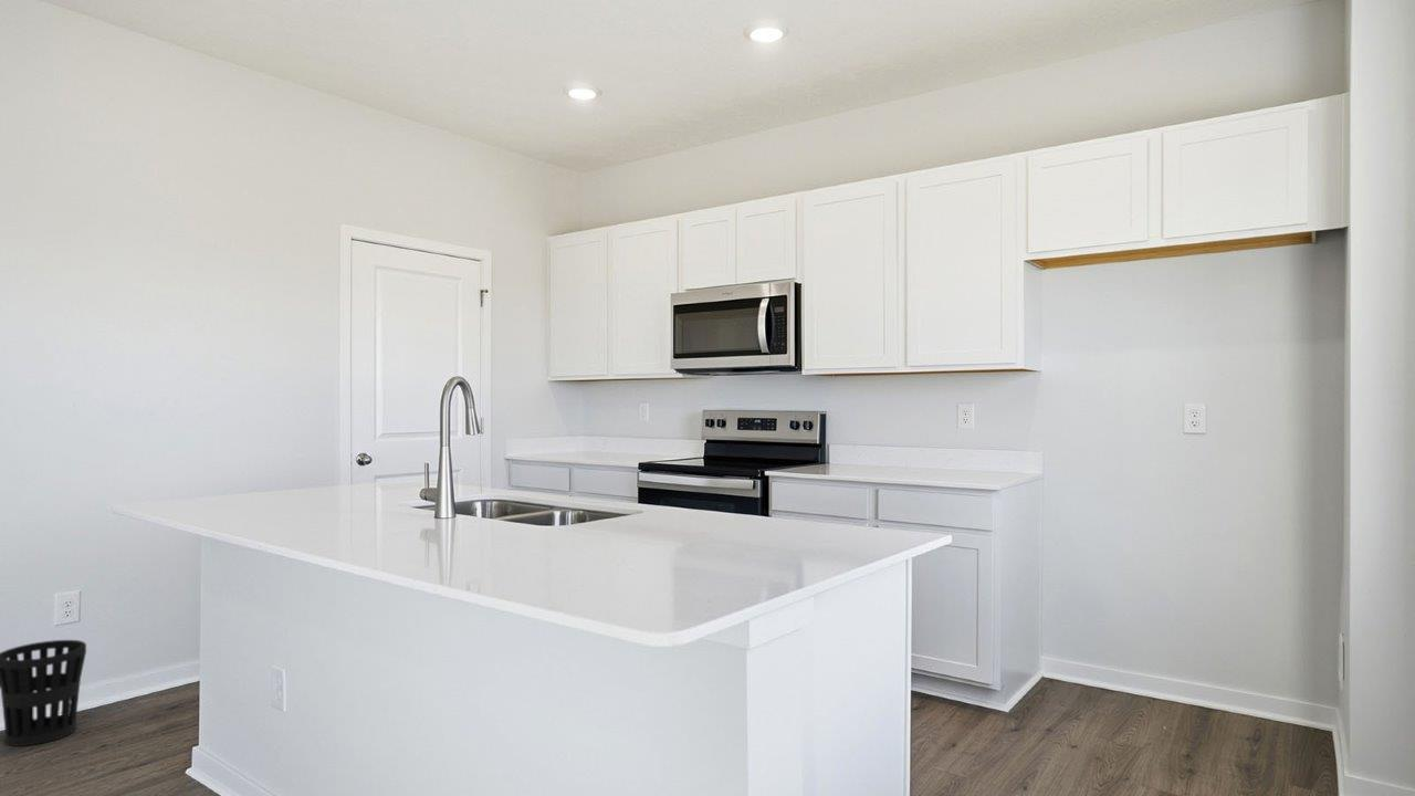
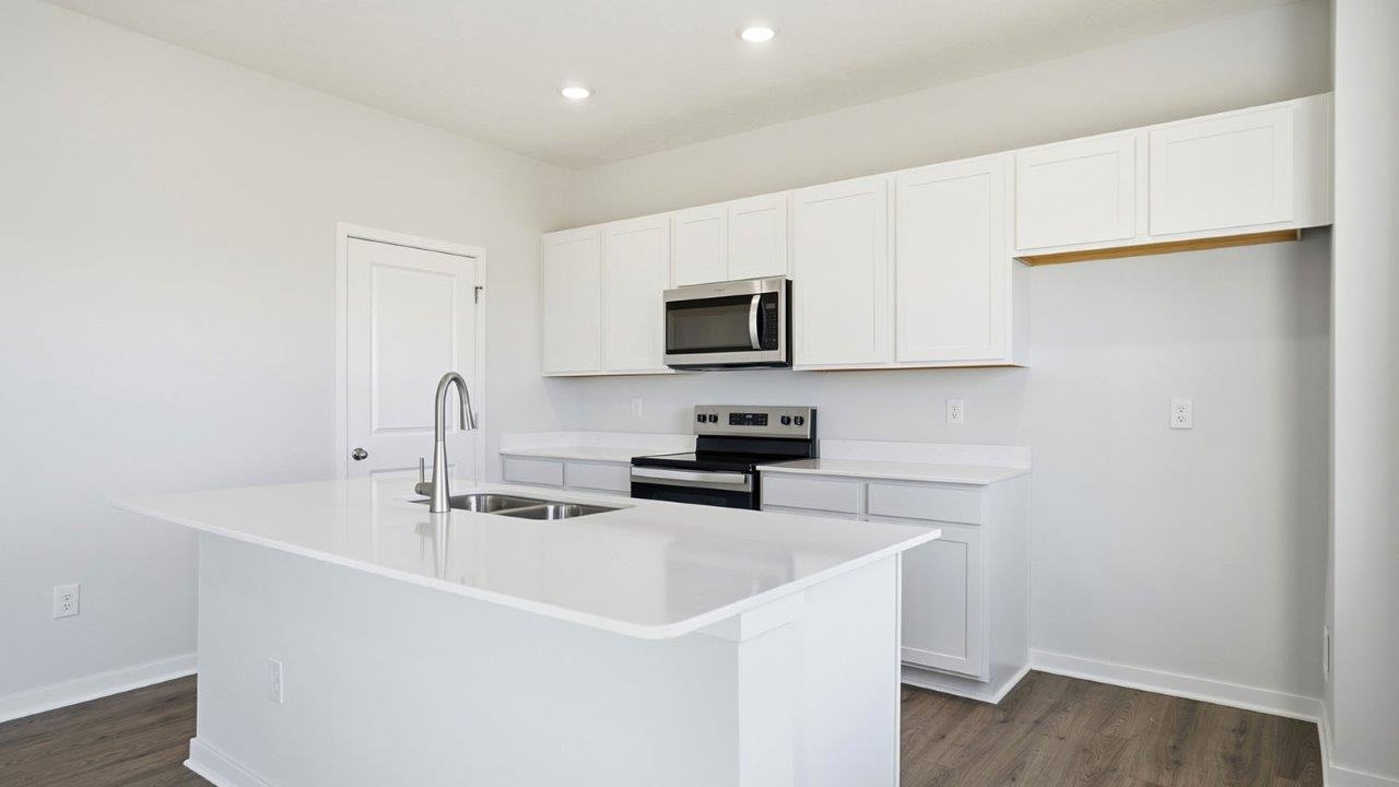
- wastebasket (41, 692)
